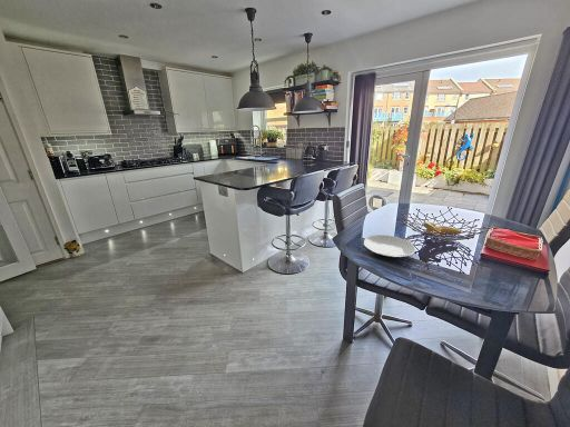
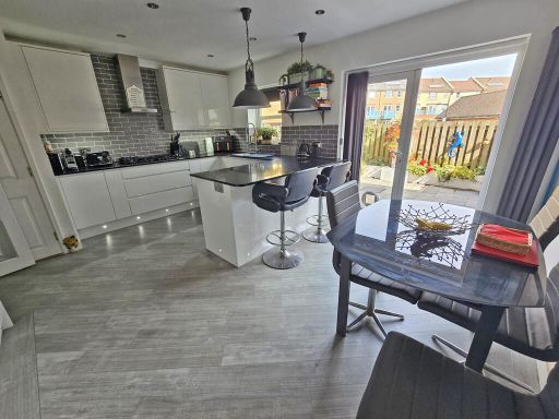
- plate (387, 247)
